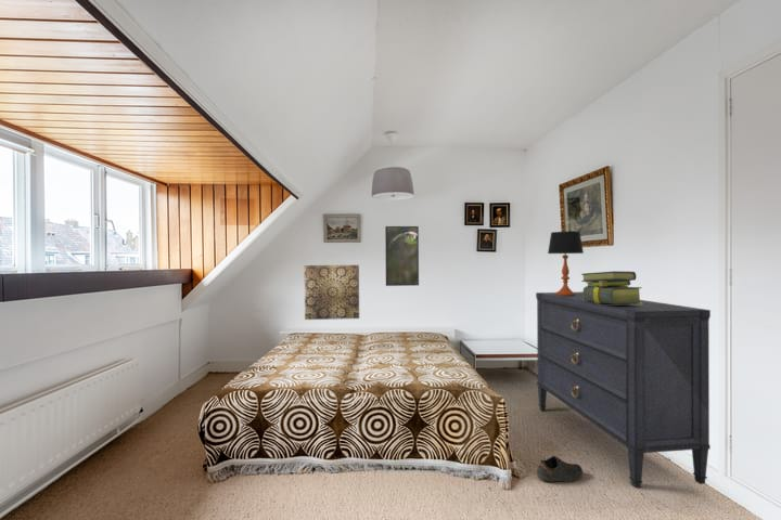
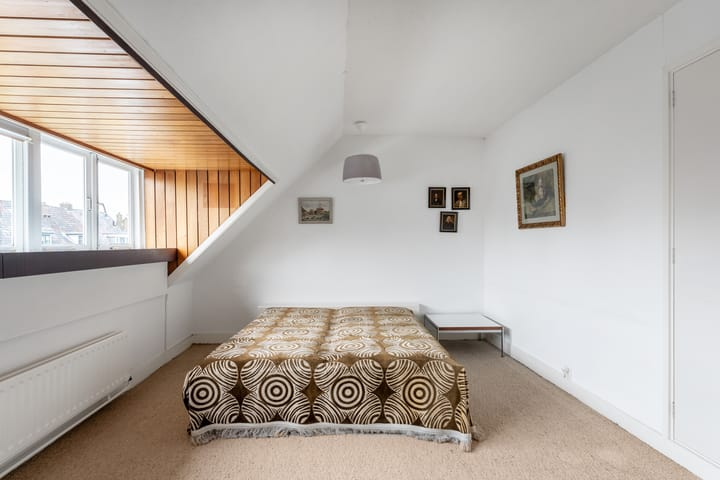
- stack of books (607, 286)
- table lamp (565, 263)
- wall art (332, 291)
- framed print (401, 256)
- shoe (560, 467)
- dresser (604, 369)
